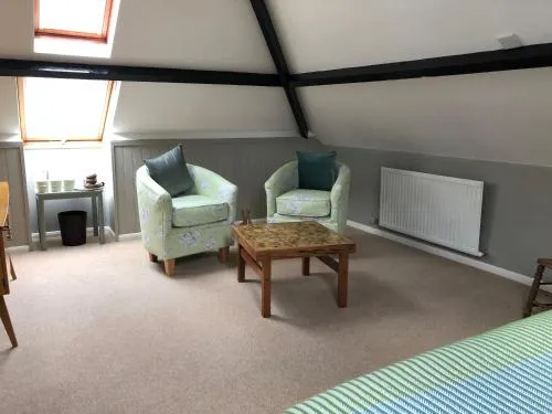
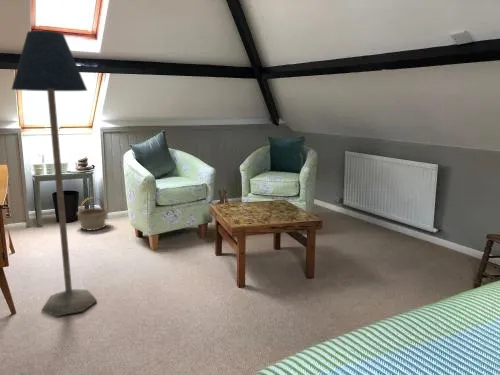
+ floor lamp (59, 176)
+ basket (92, 212)
